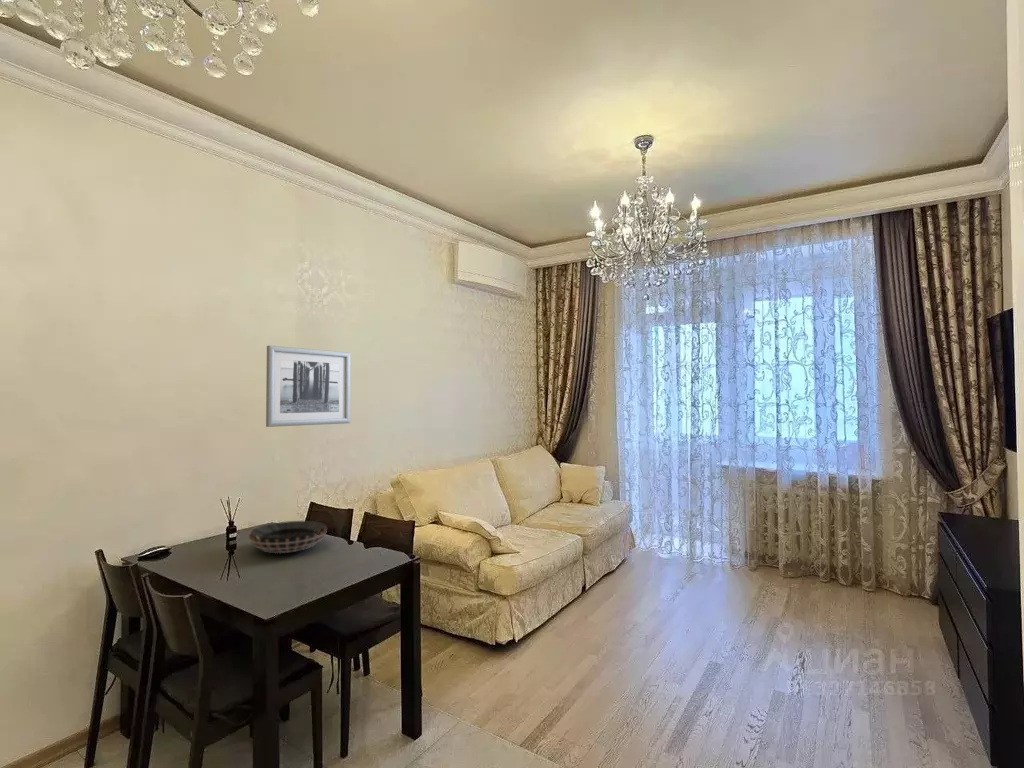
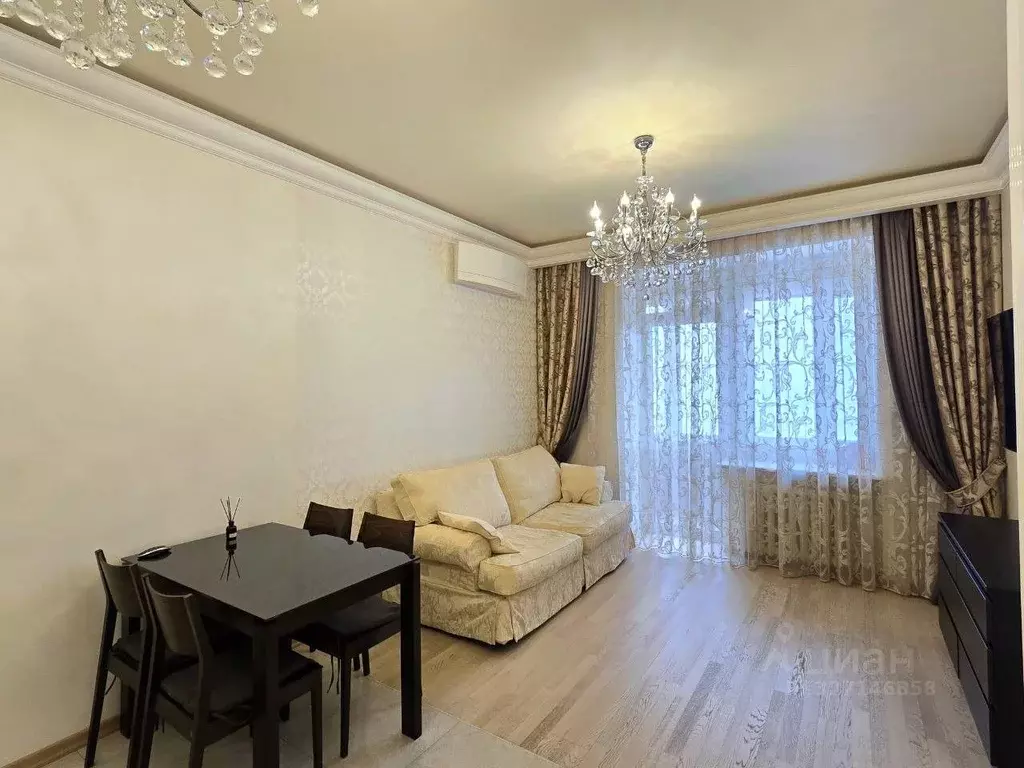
- wall art (311, 387)
- decorative bowl (288, 539)
